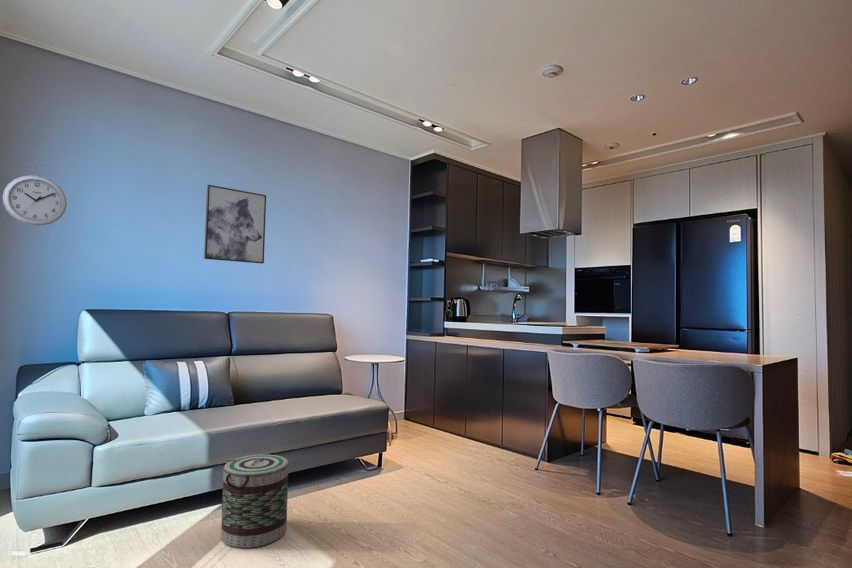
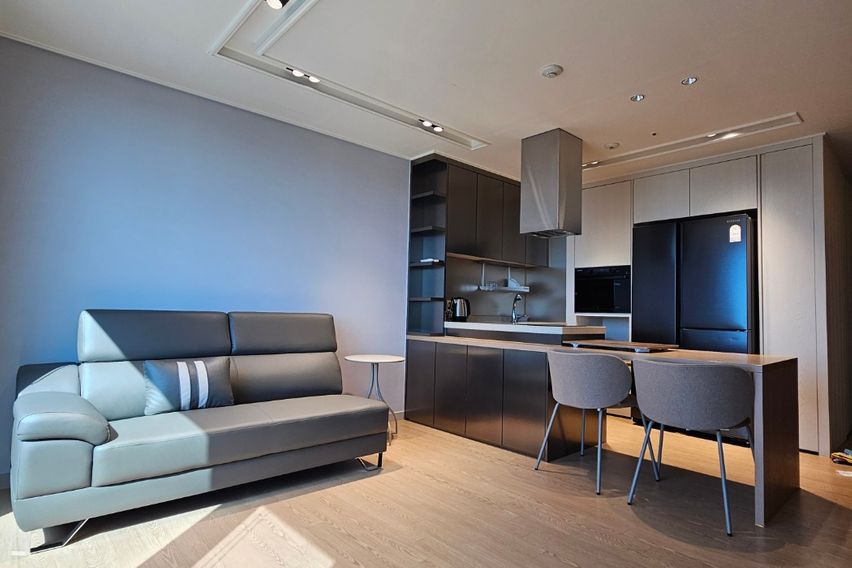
- basket (253, 495)
- wall art (236, 225)
- wall clock (35, 200)
